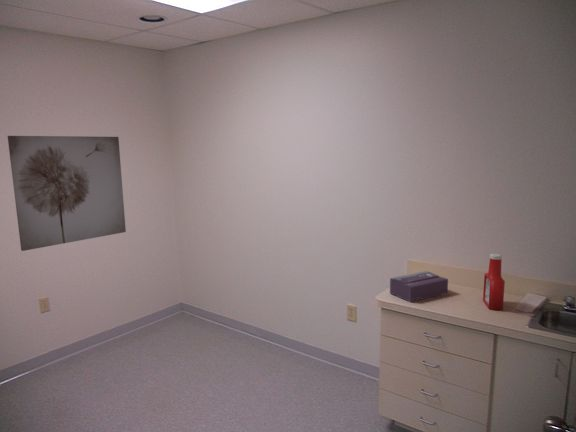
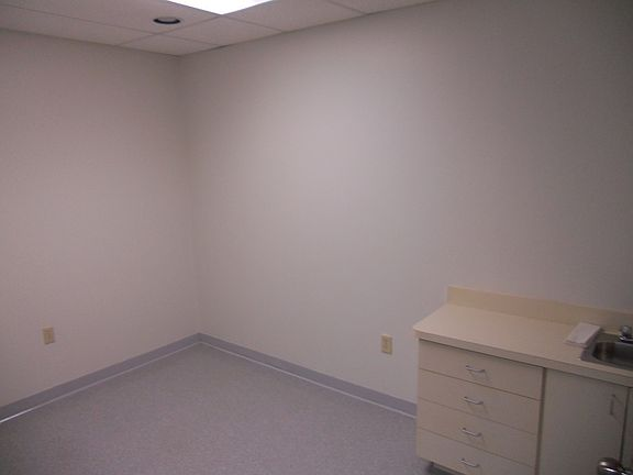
- wall art (73, 189)
- tissue box (418, 285)
- soap bottle (494, 280)
